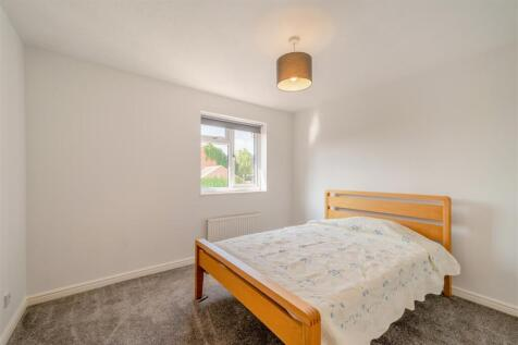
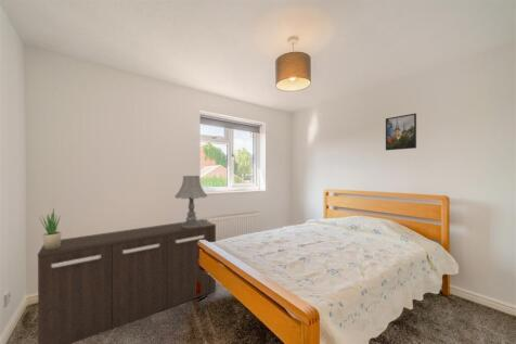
+ potted plant (50, 227)
+ table lamp (192, 200)
+ storage cabinet (142, 270)
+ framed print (400, 132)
